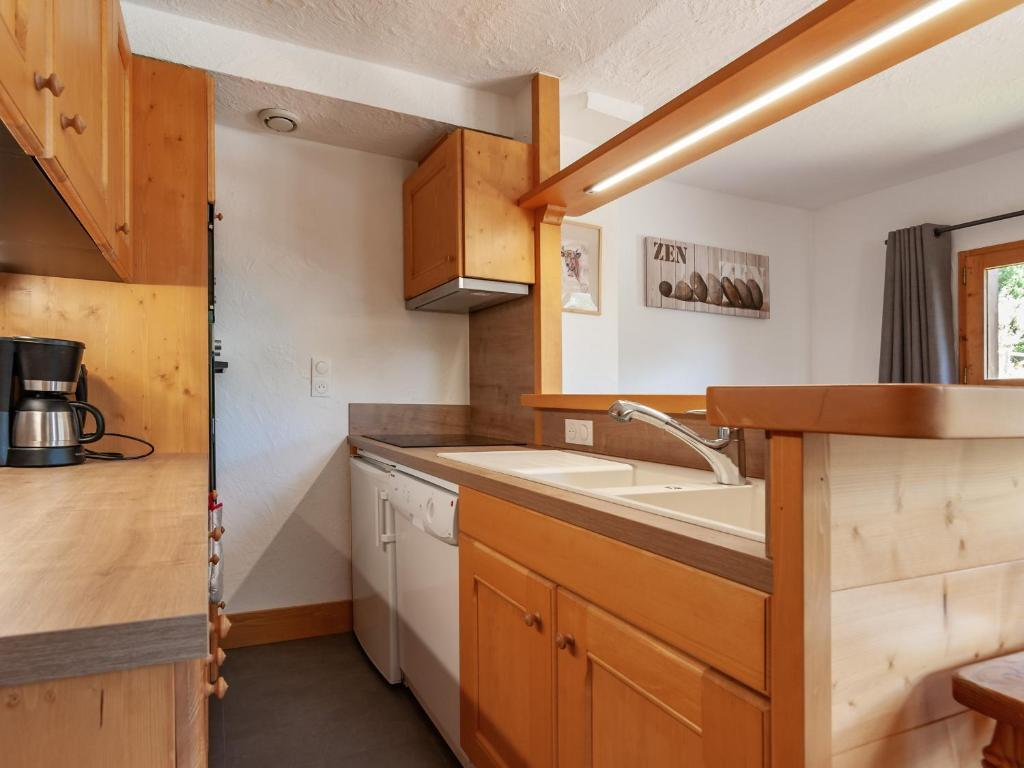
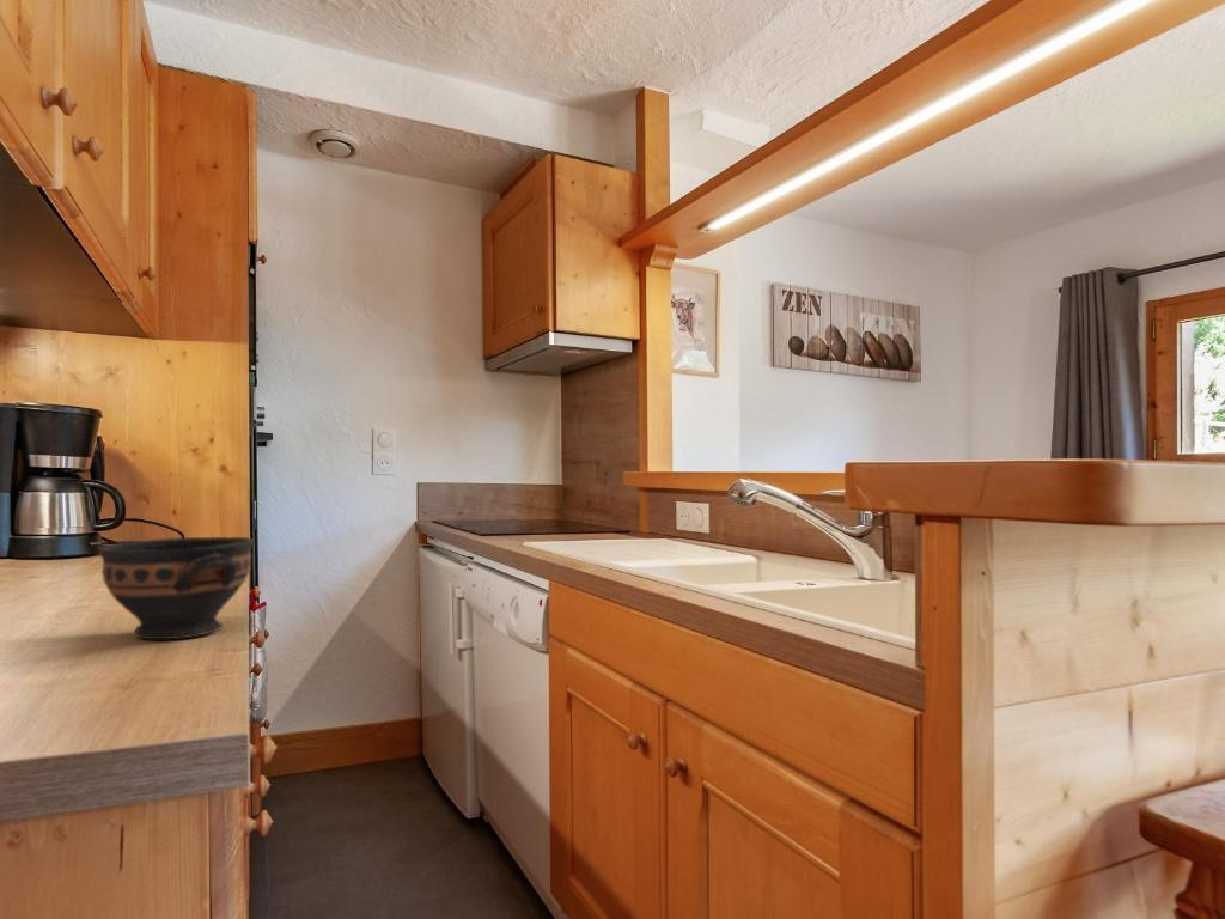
+ bowl (181, 586)
